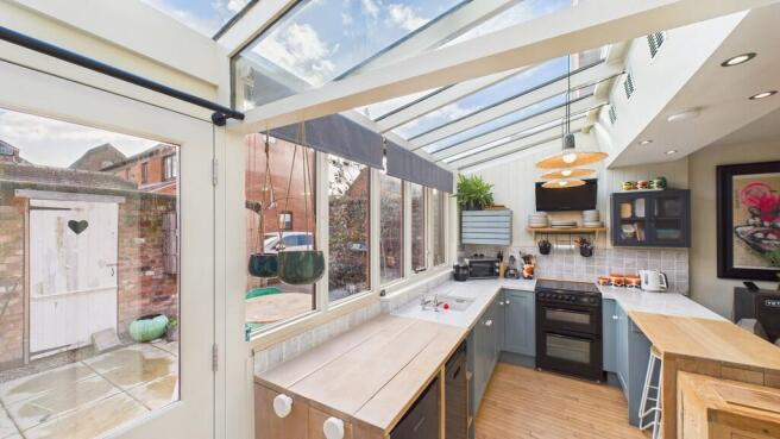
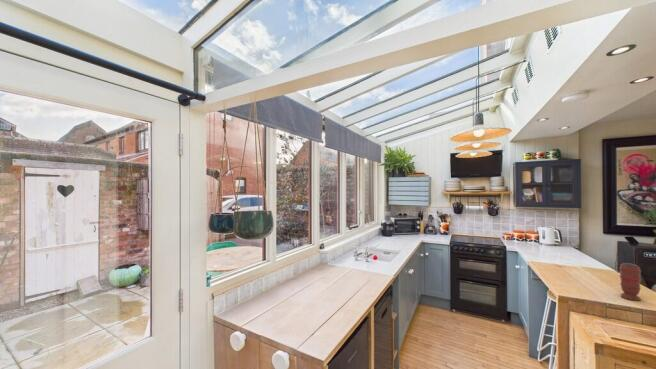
+ spice grinder (630, 280)
